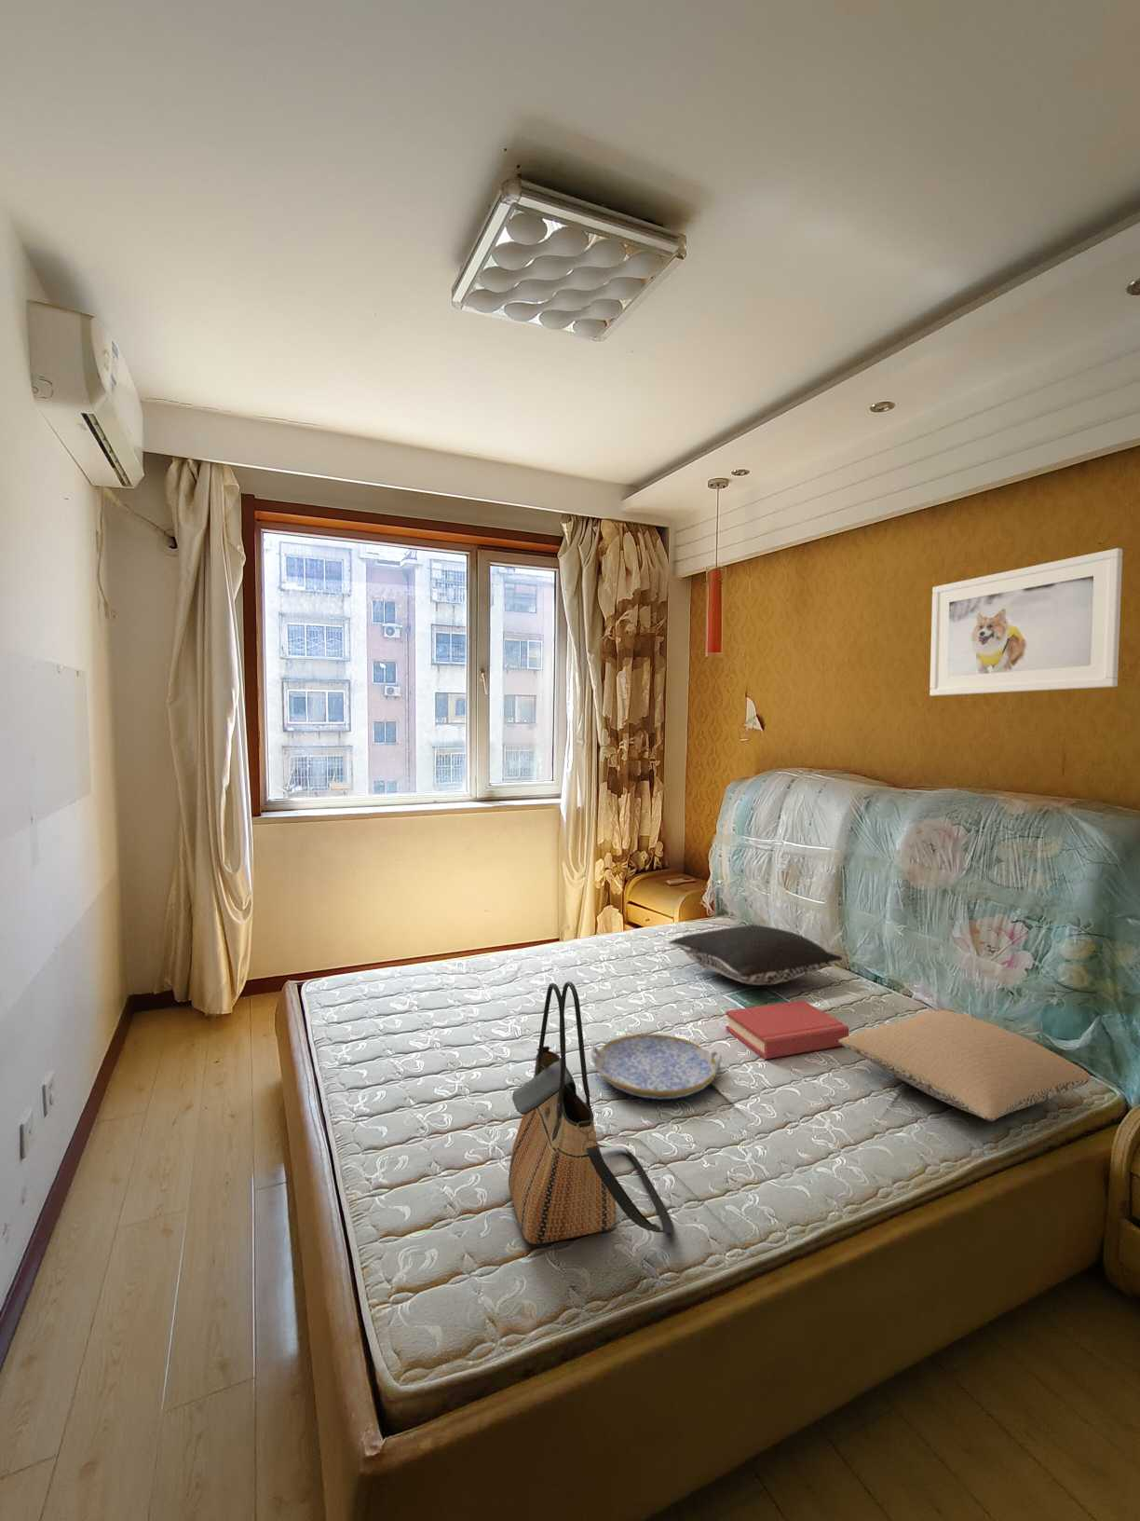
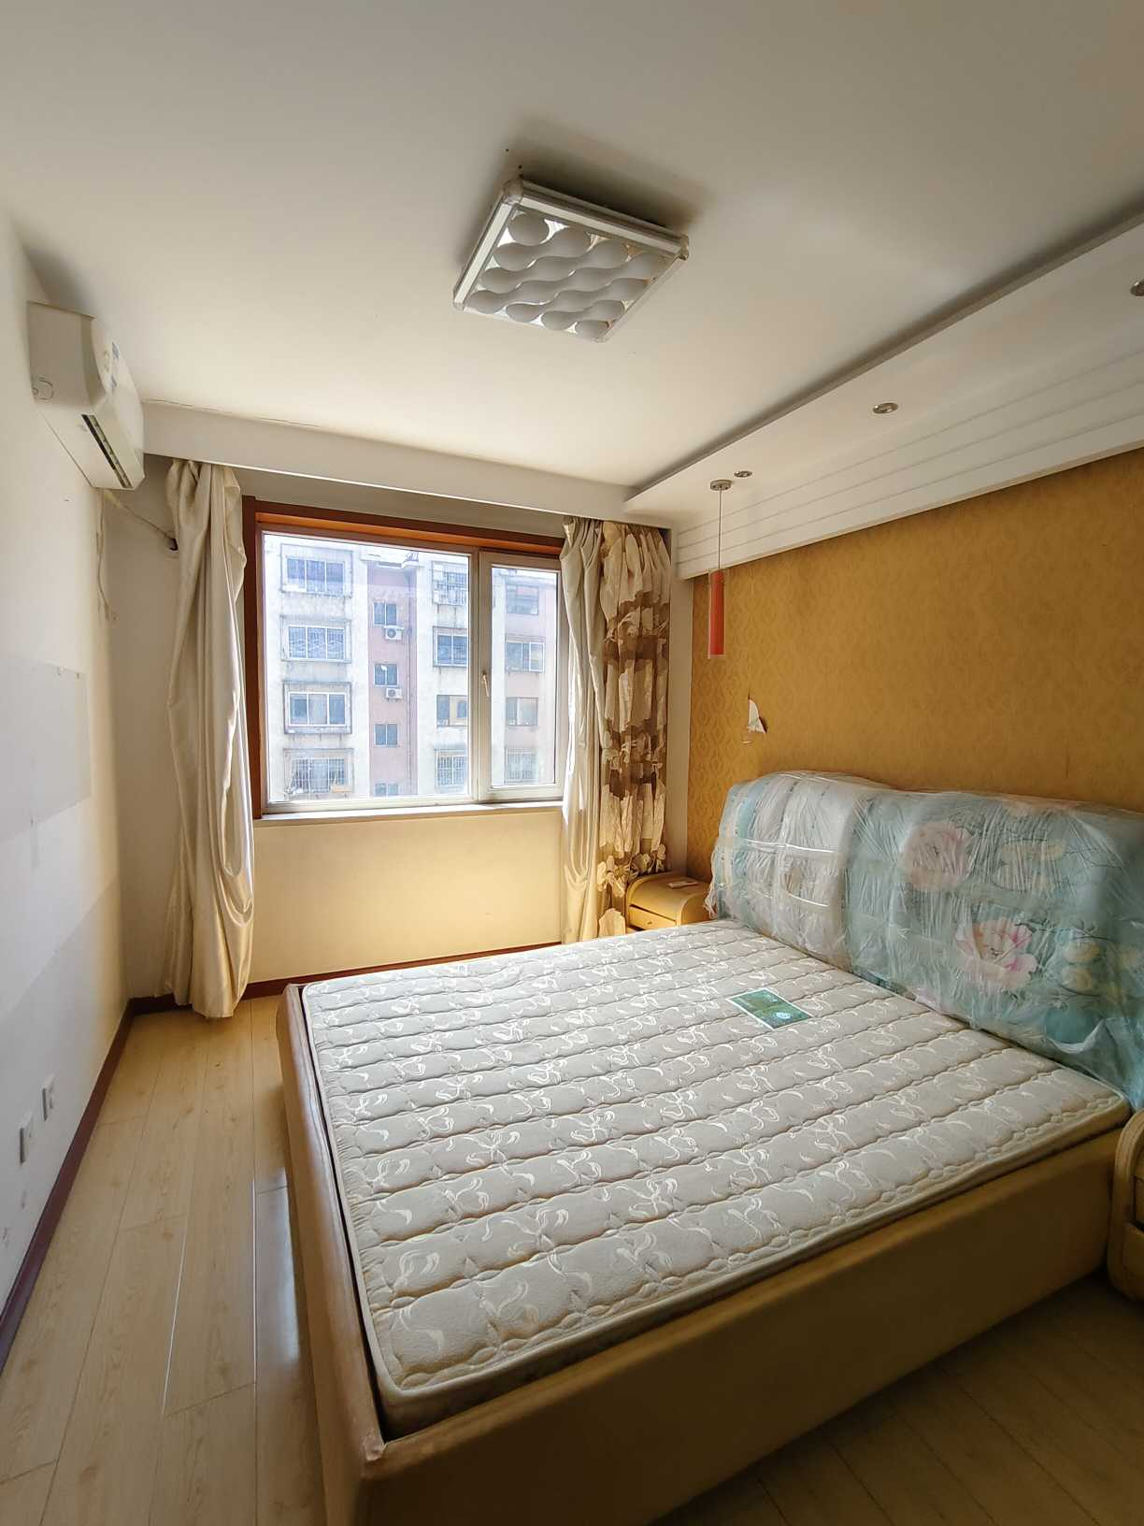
- pillow (751, 951)
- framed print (1014, 631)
- serving tray (655, 1062)
- pillow (959, 1059)
- hardback book (786, 1028)
- tote bag (589, 1097)
